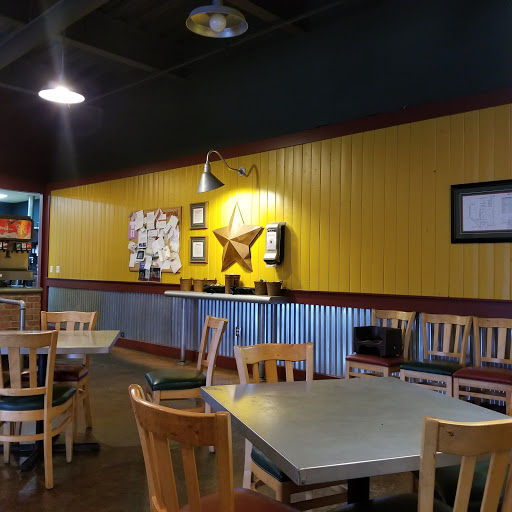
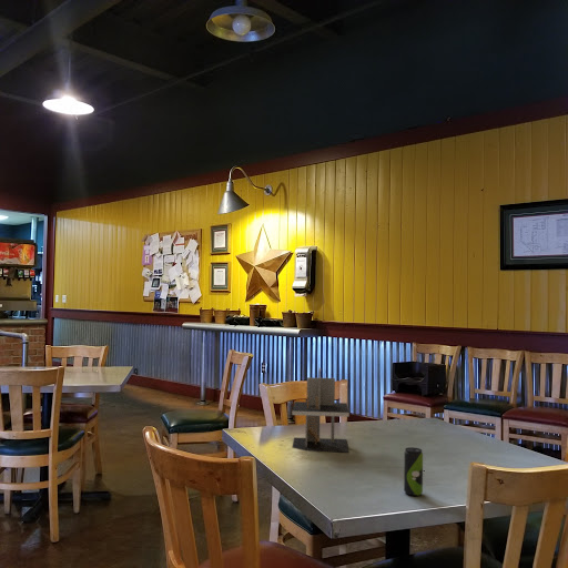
+ beverage can (413, 470)
+ napkin holder (320, 406)
